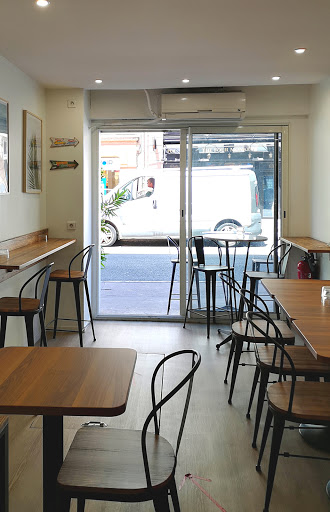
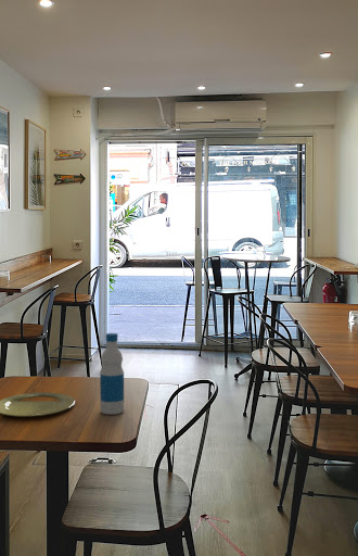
+ plate (35, 404)
+ bottle (112, 372)
